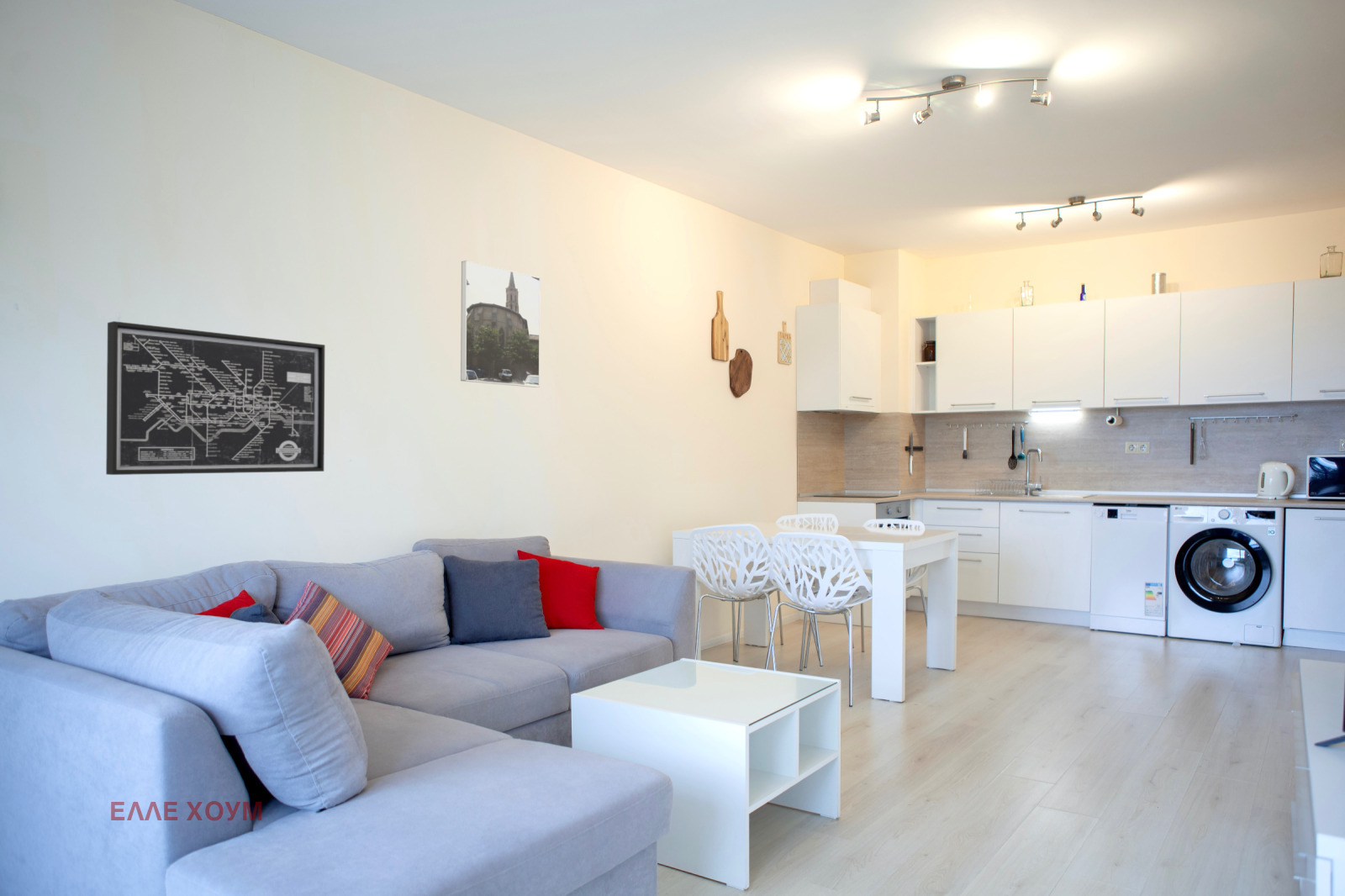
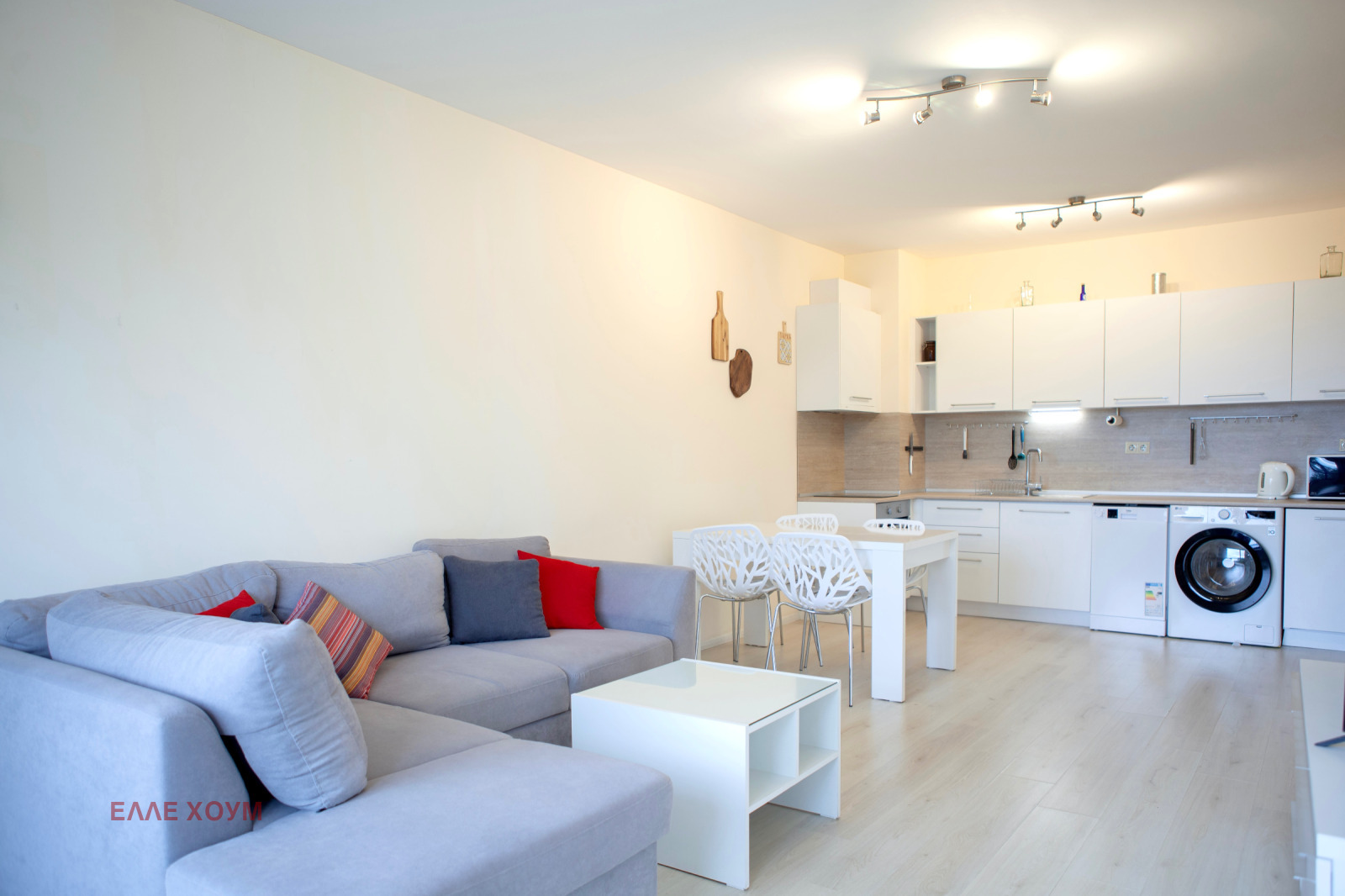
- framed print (502, 327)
- wall art (225, 403)
